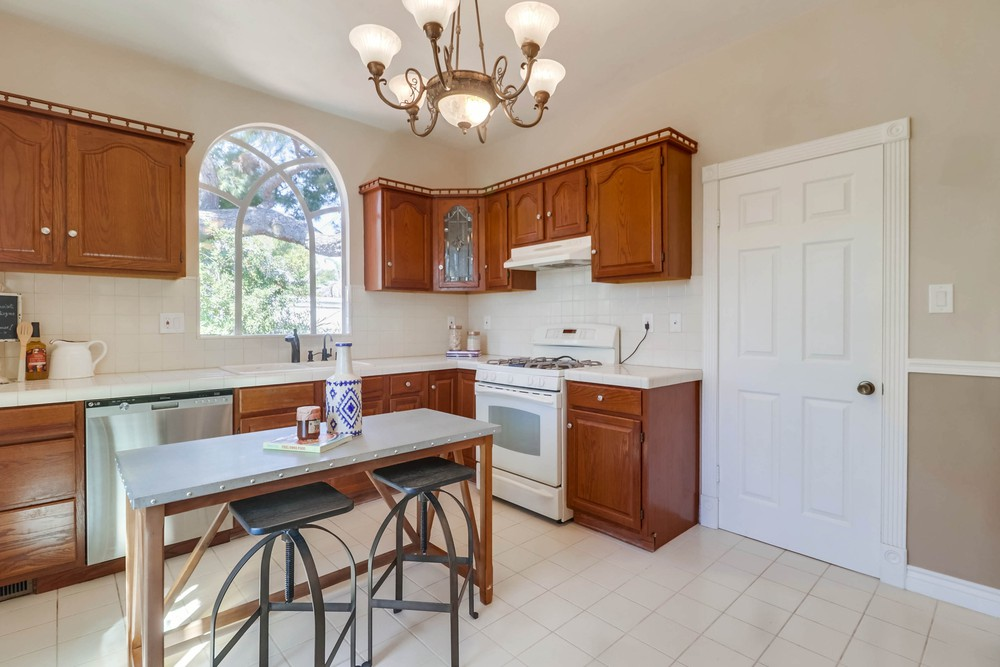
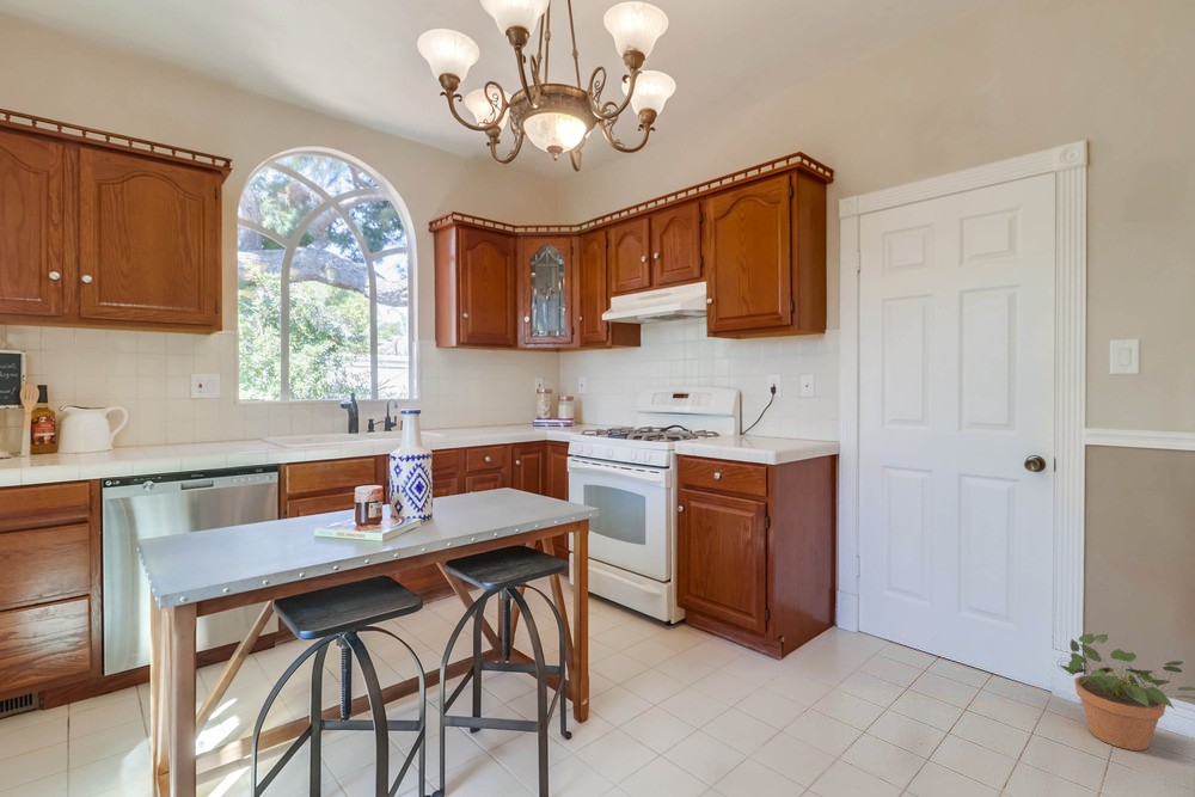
+ potted plant (1128, 693)
